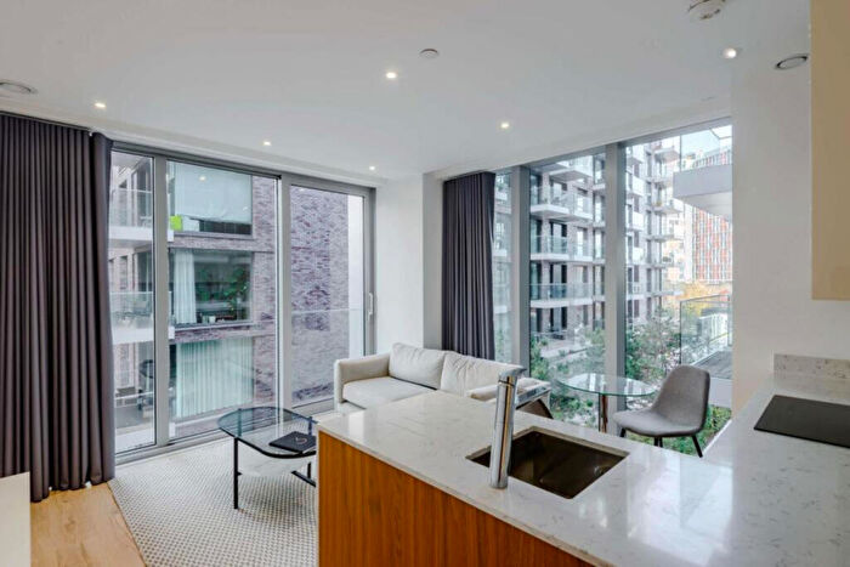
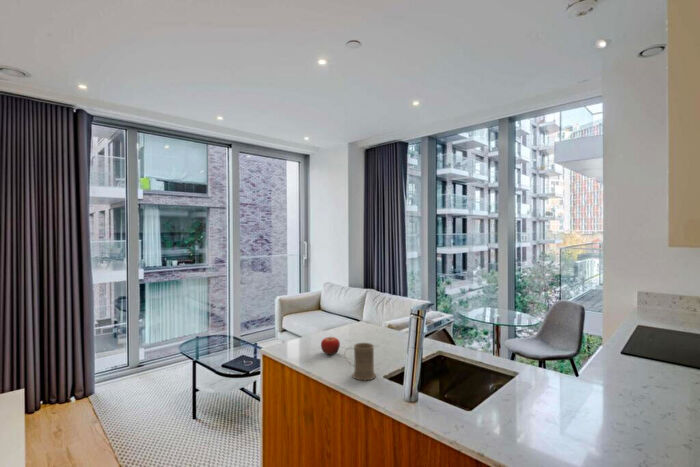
+ fruit (330, 344)
+ mug (360, 360)
